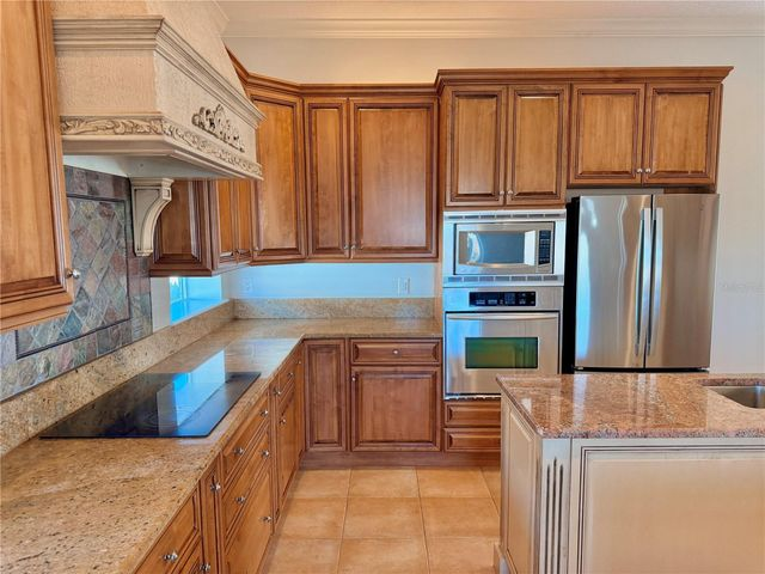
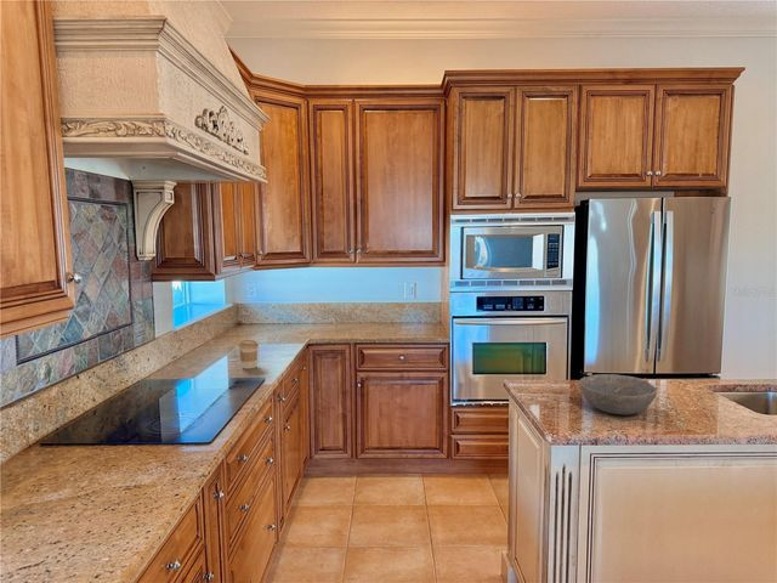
+ coffee cup (249, 353)
+ bowl (616, 396)
